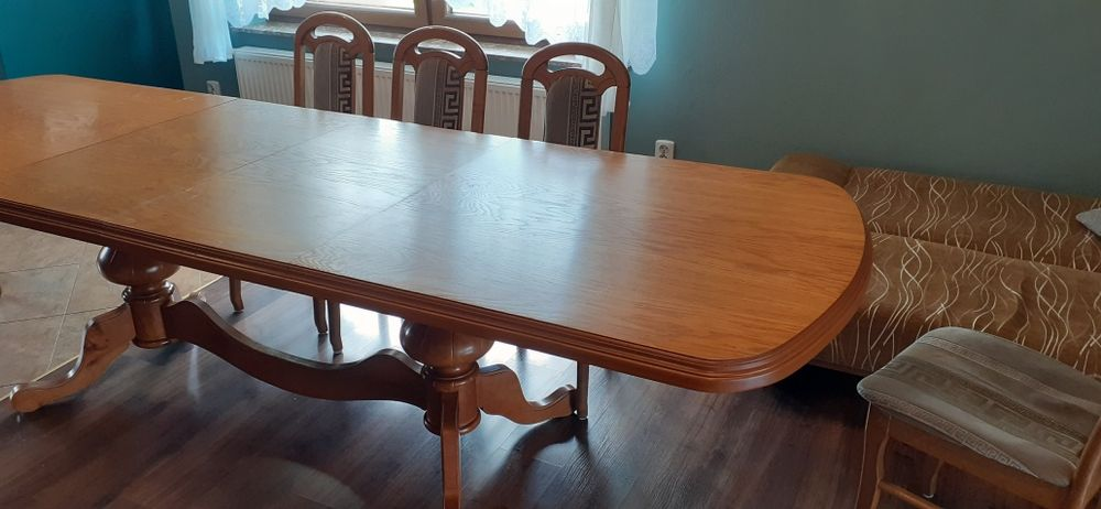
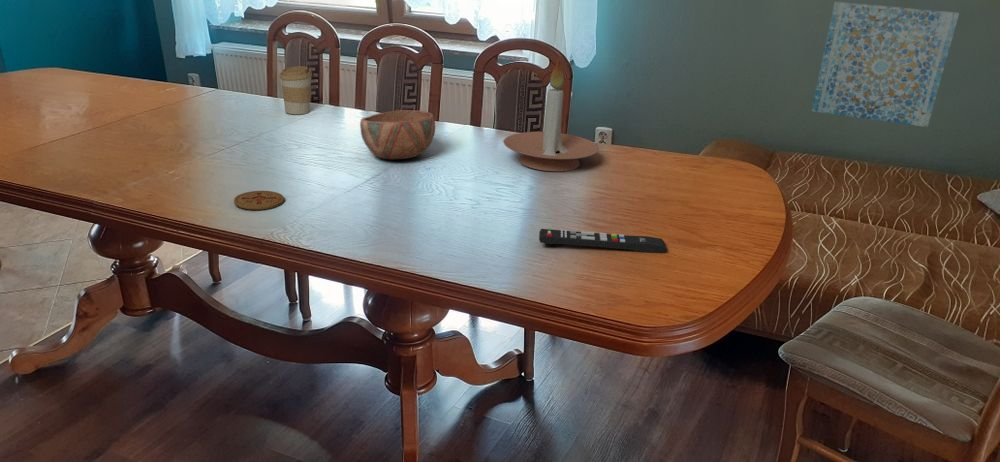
+ remote control (602, 240)
+ wall art (881, 64)
+ bowl (397, 134)
+ coffee cup (296, 89)
+ coaster (259, 199)
+ candle holder (553, 111)
